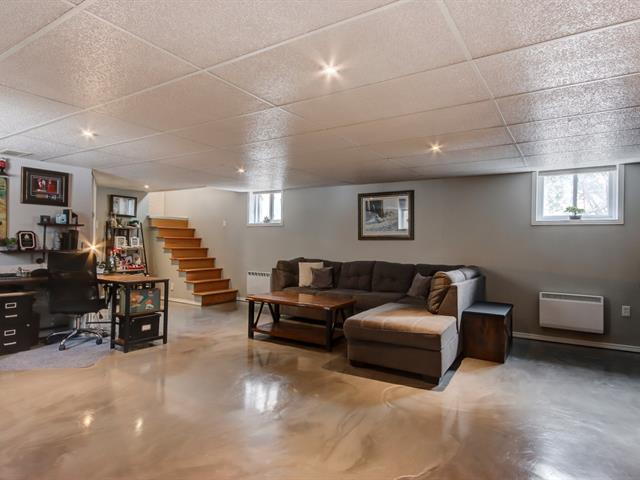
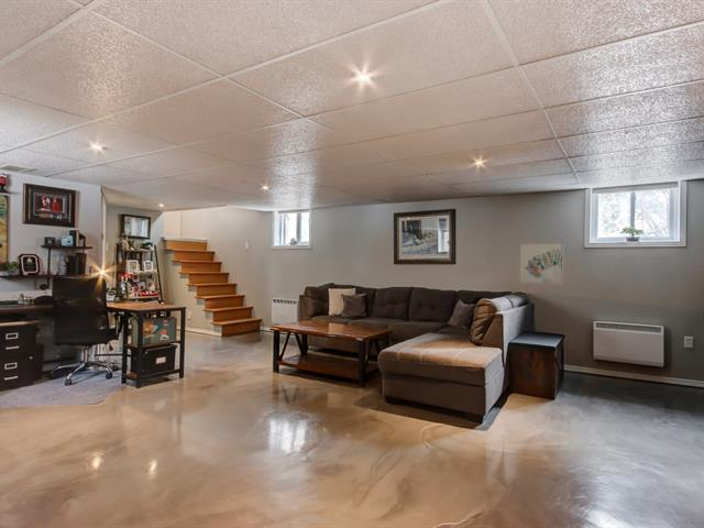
+ wall art (540, 263)
